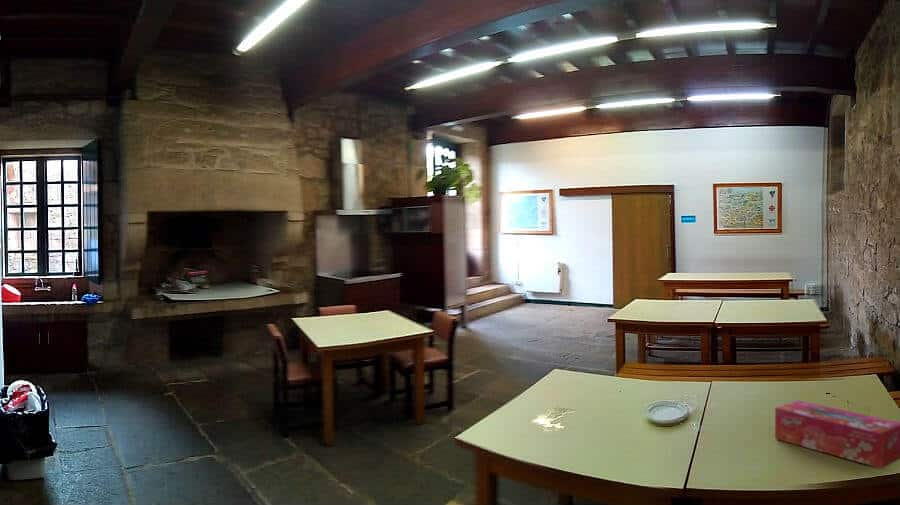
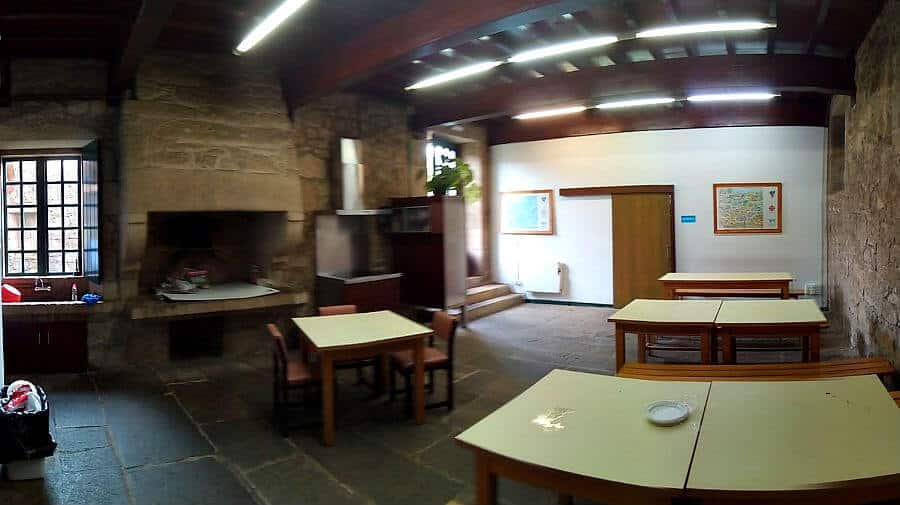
- tissue box (836, 431)
